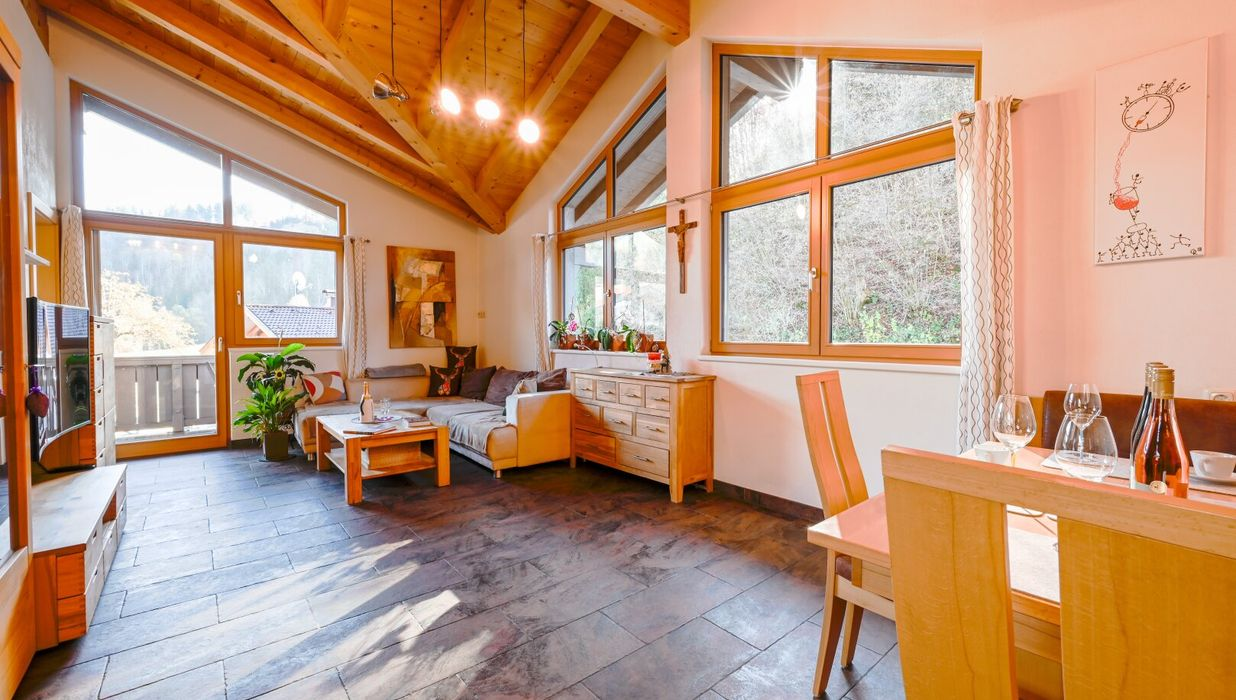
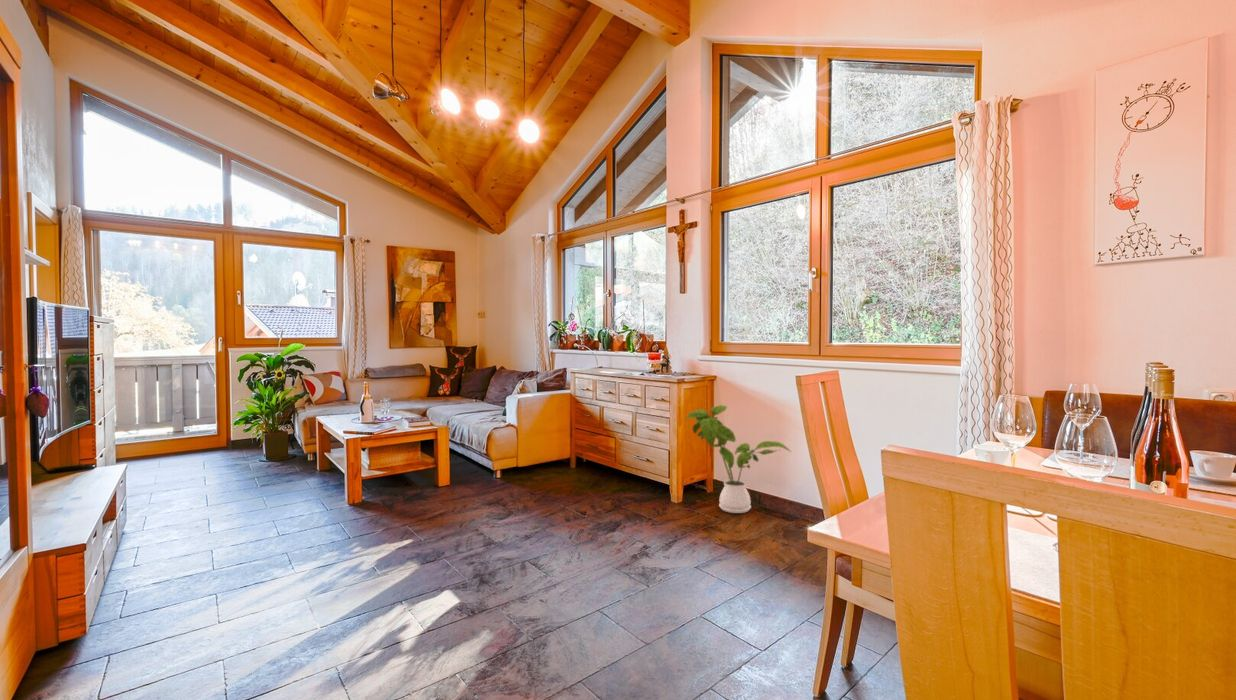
+ house plant (727, 459)
